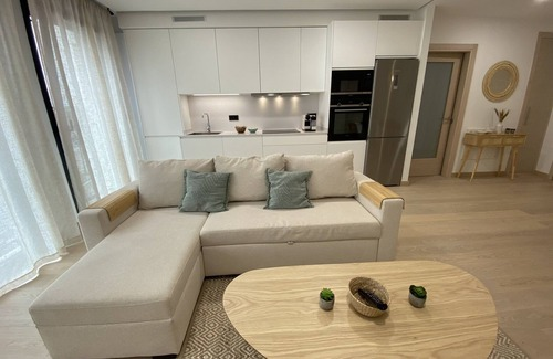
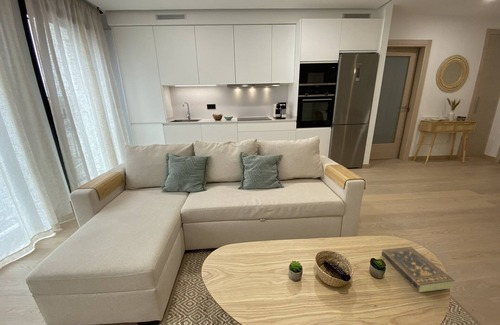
+ book (414, 267)
